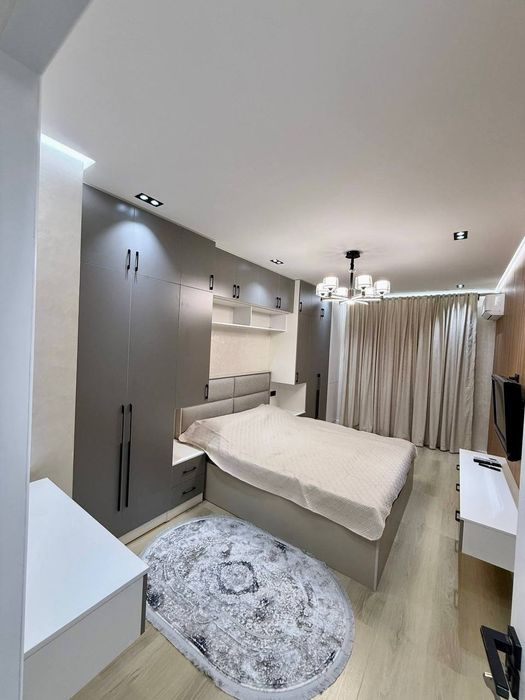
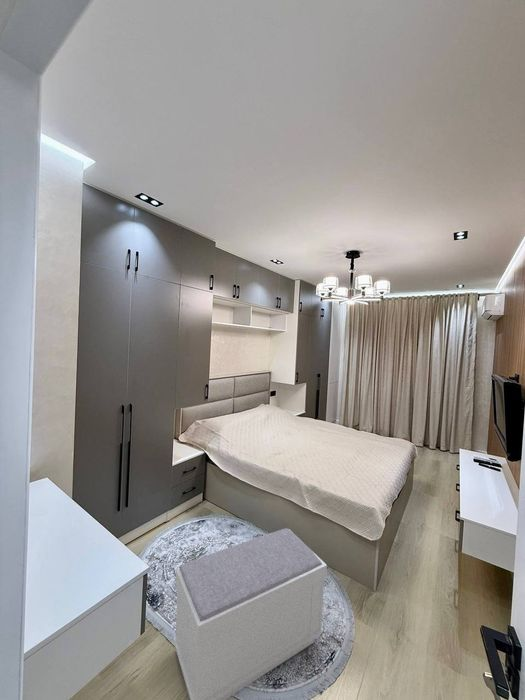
+ bench (251, 603)
